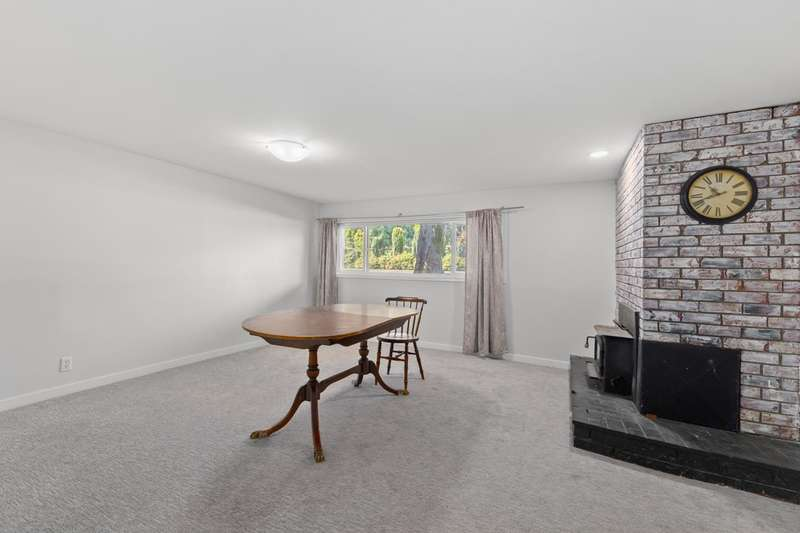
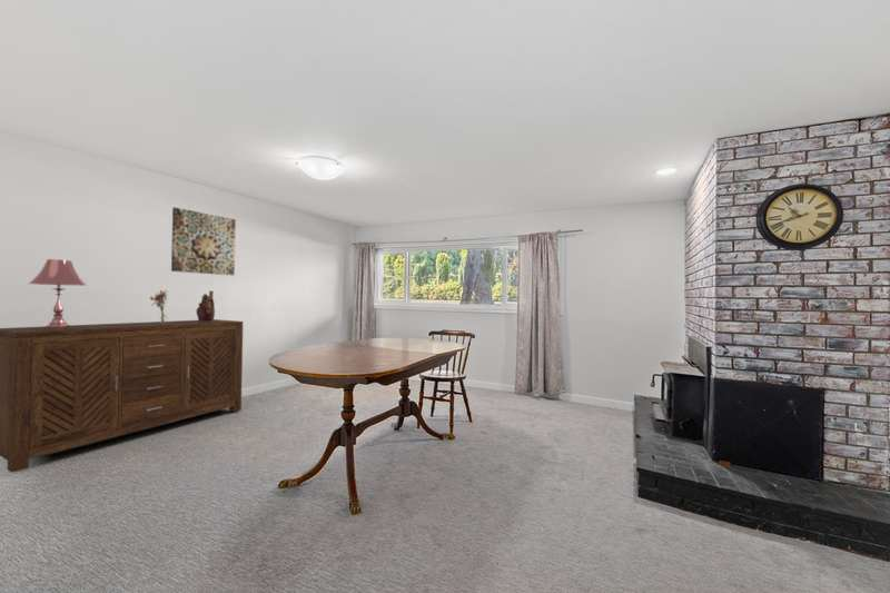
+ bouquet (159, 306)
+ table lamp (58, 293)
+ ceramic vessel (209, 306)
+ sideboard (139, 377)
+ wall art (205, 244)
